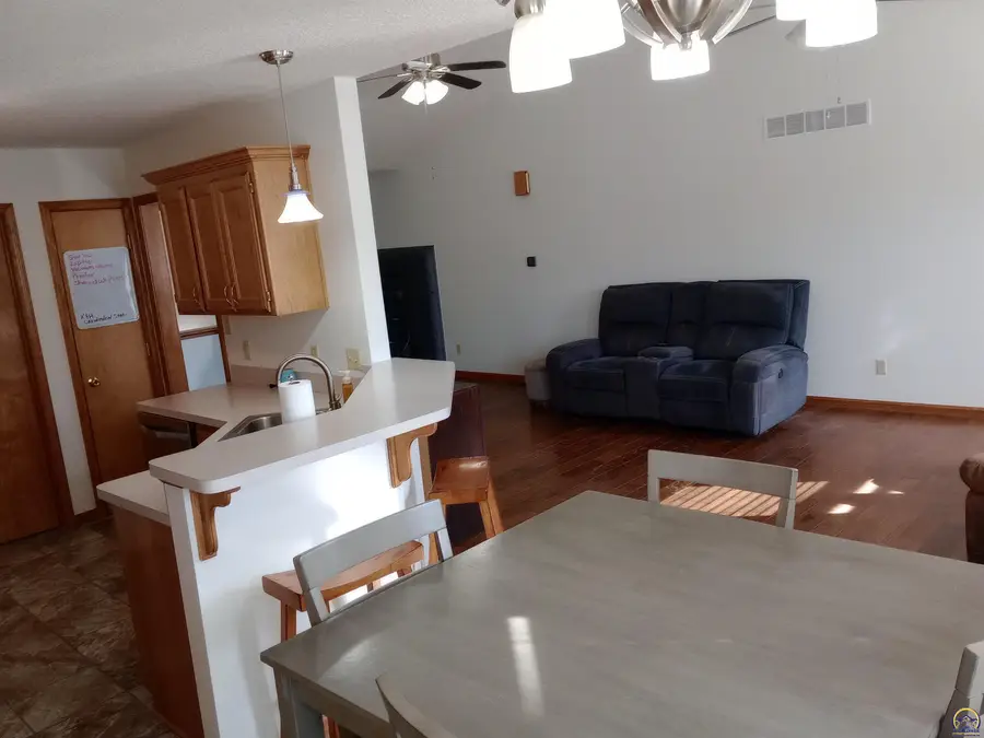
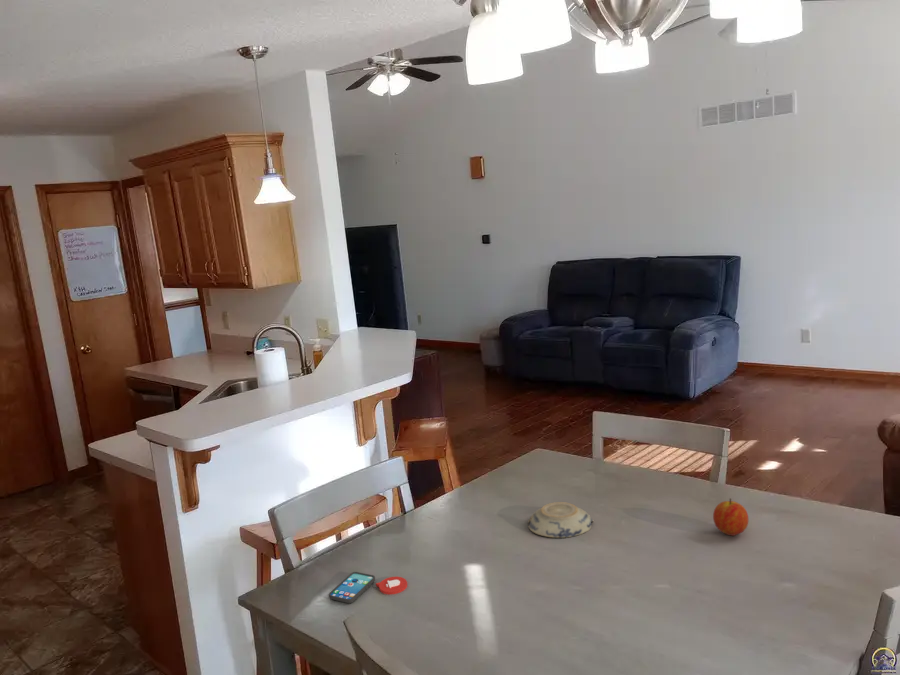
+ decorative bowl (559, 516)
+ fruit (730, 515)
+ smartphone (365, 586)
